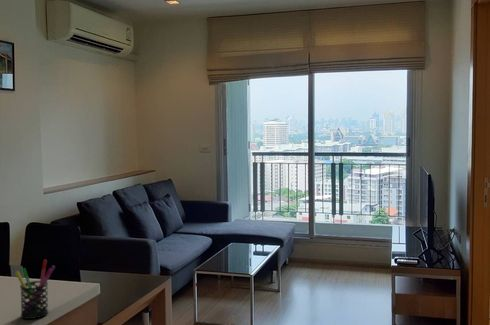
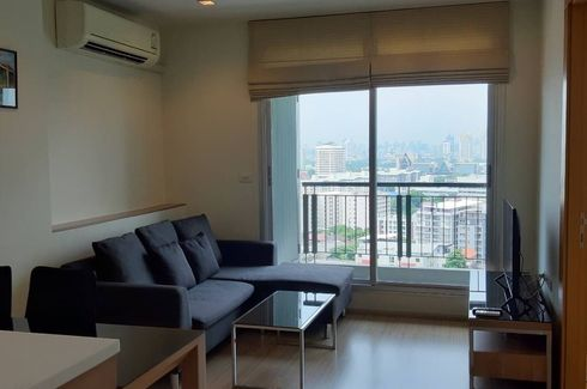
- pen holder (33, 288)
